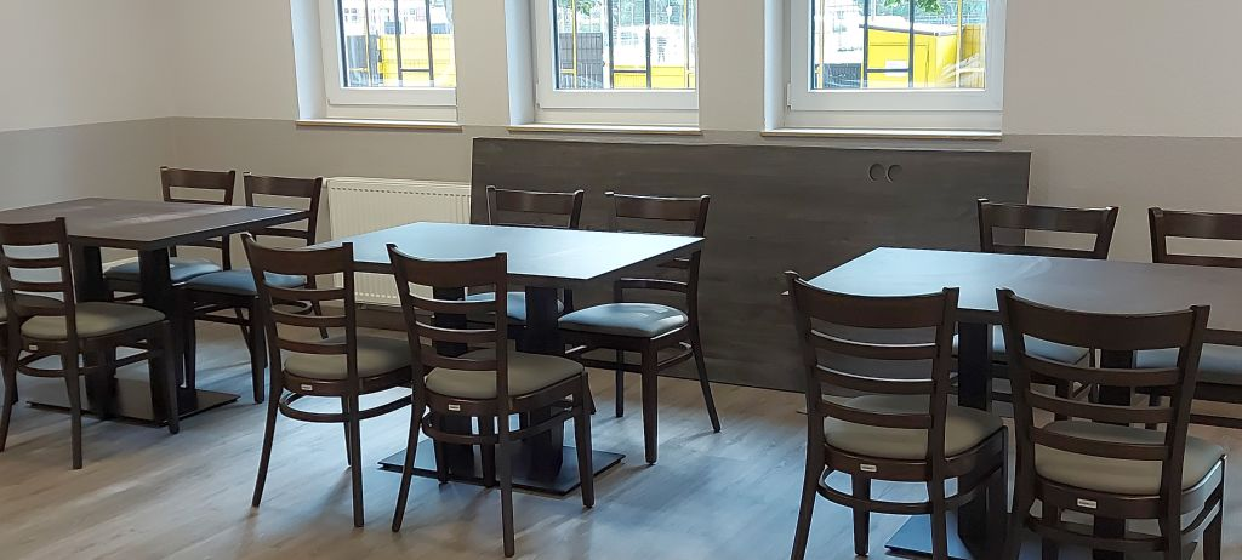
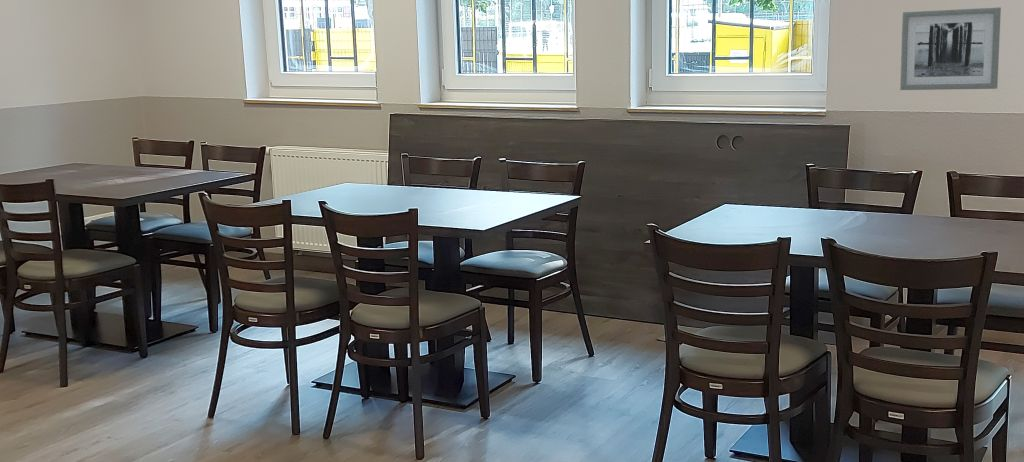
+ wall art (949, 49)
